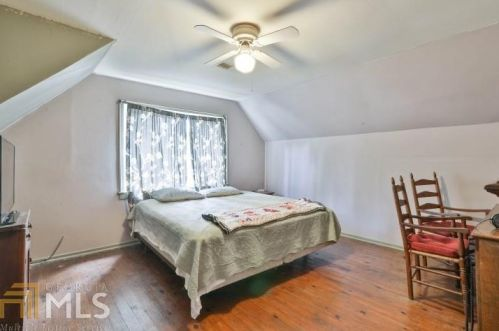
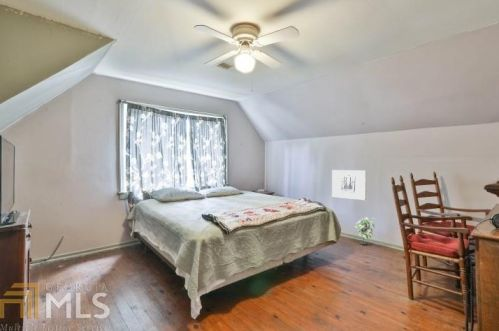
+ potted plant (365, 230)
+ wall art (348, 184)
